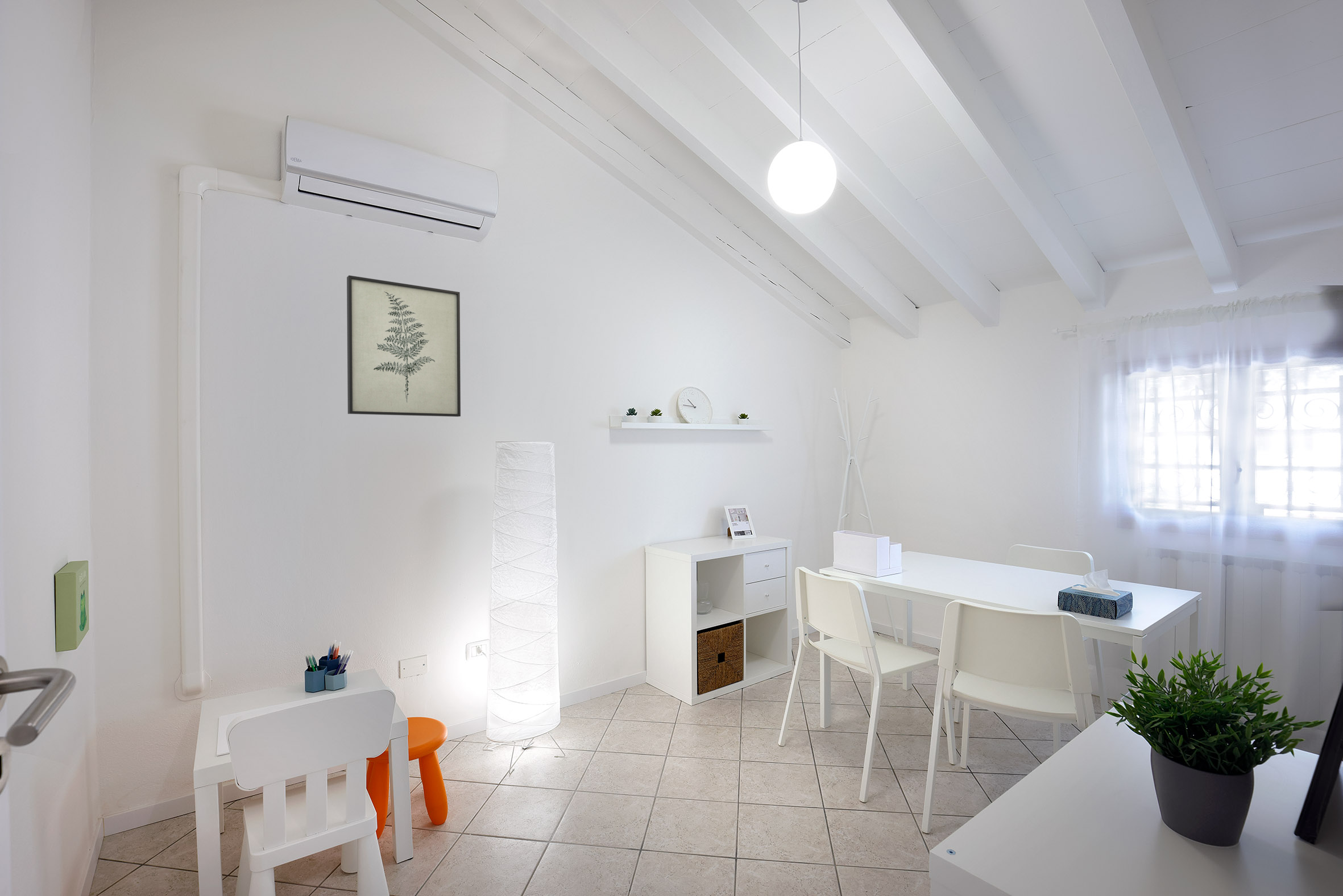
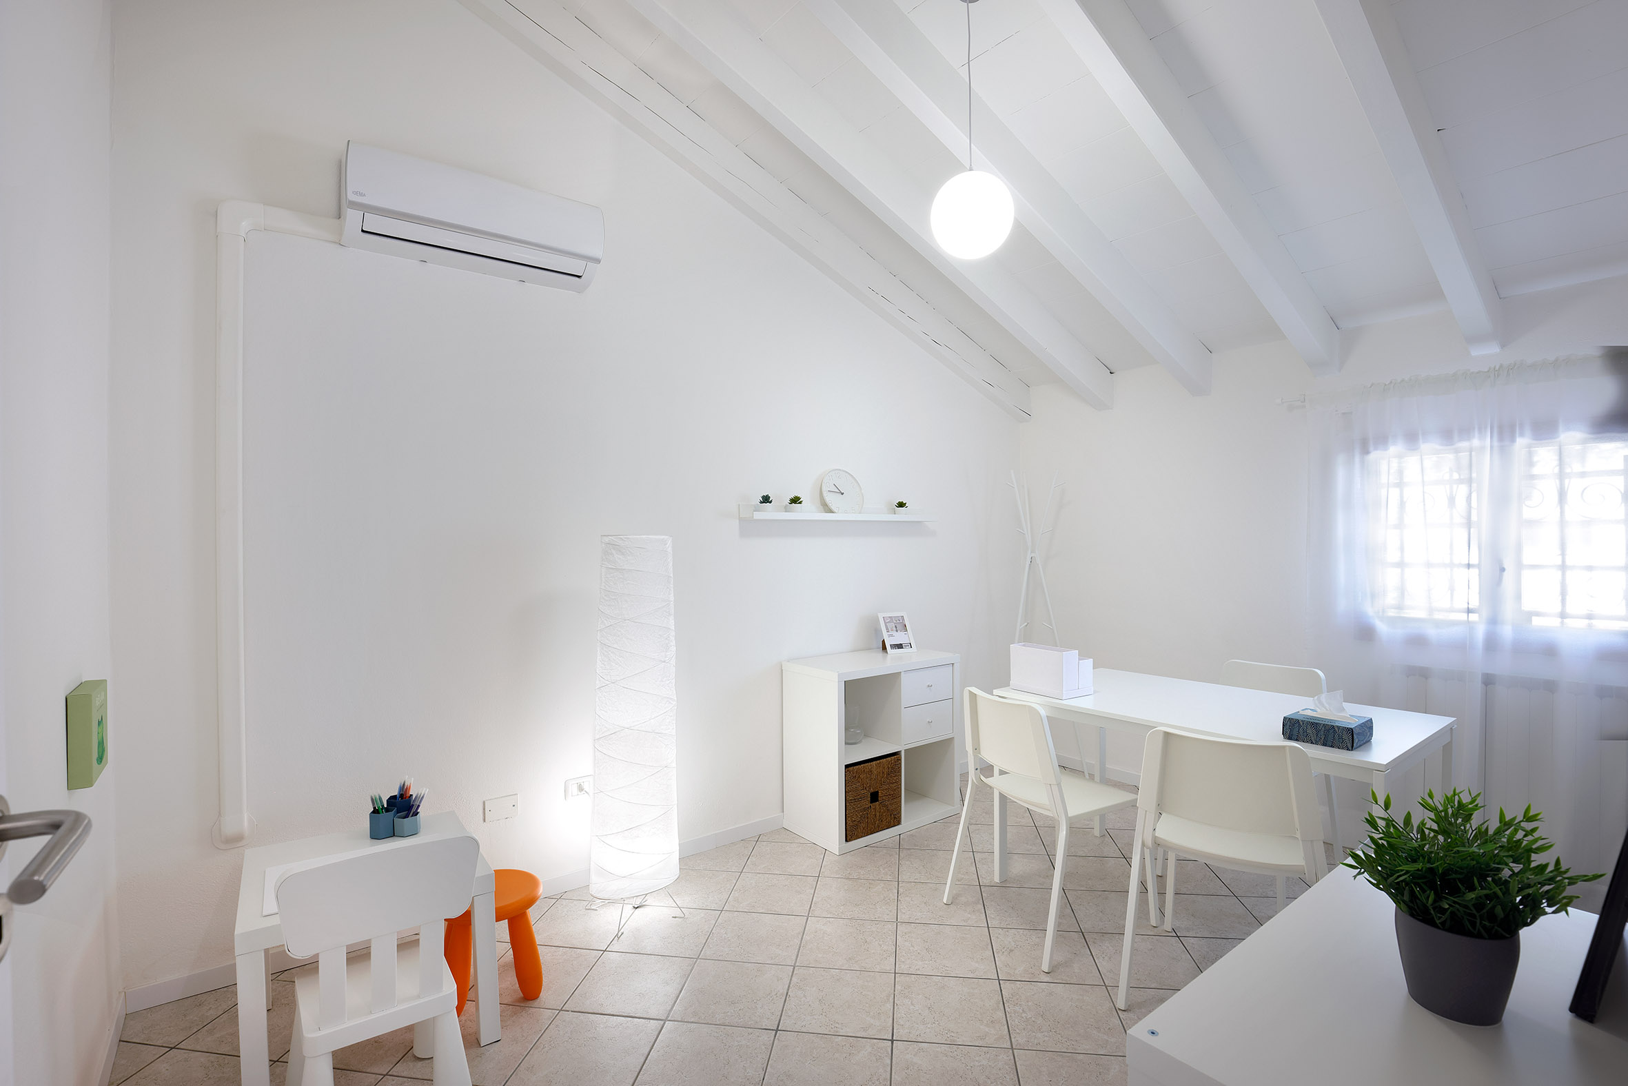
- wall art (406, 350)
